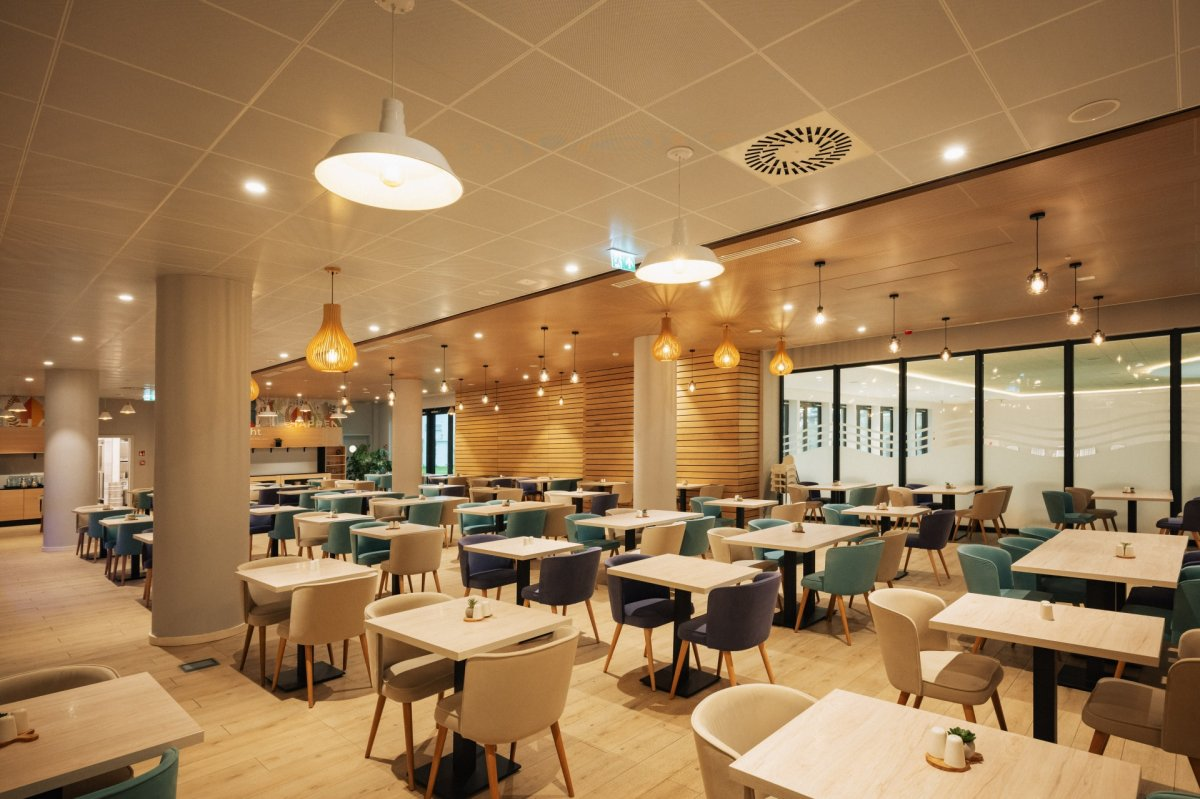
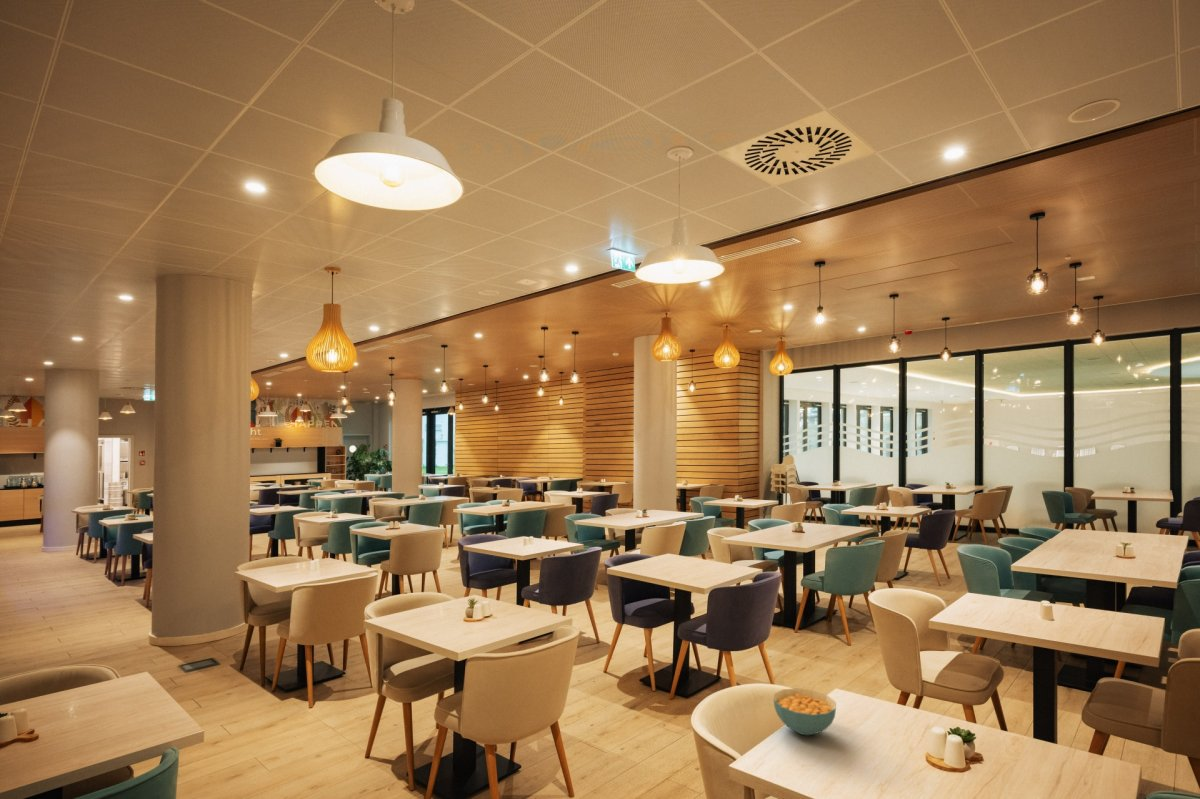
+ cereal bowl (804, 715)
